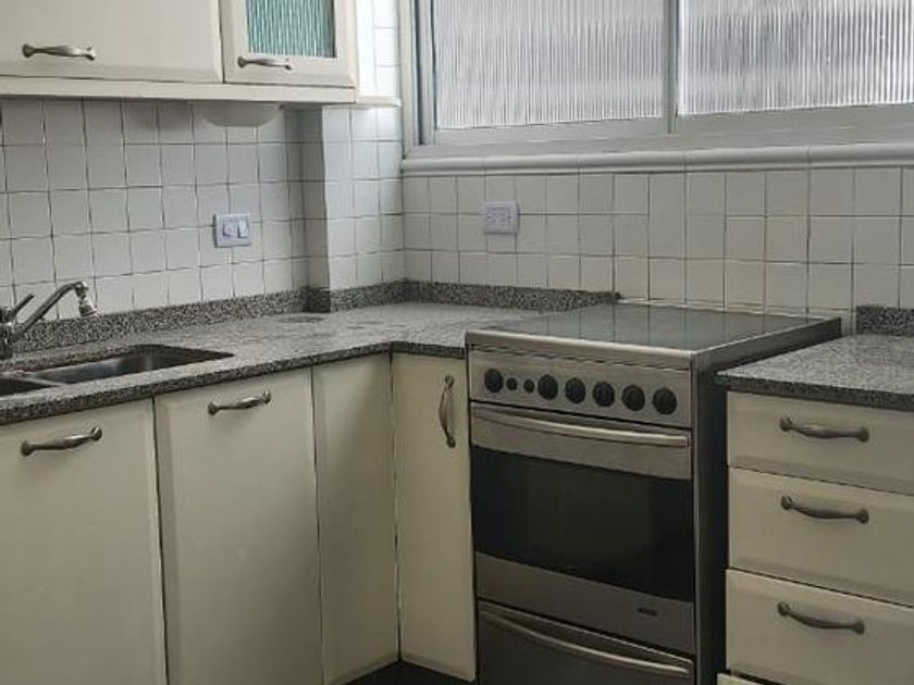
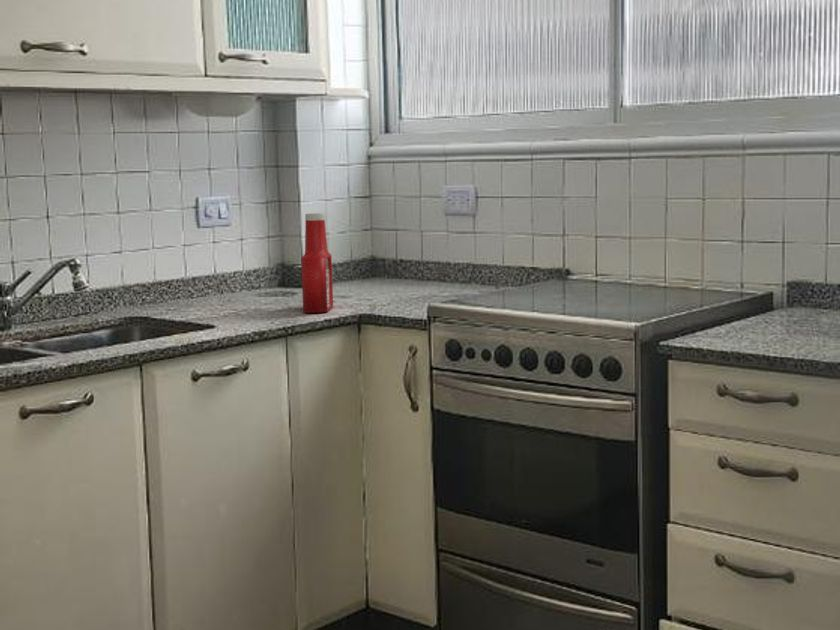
+ soap bottle (316, 261)
